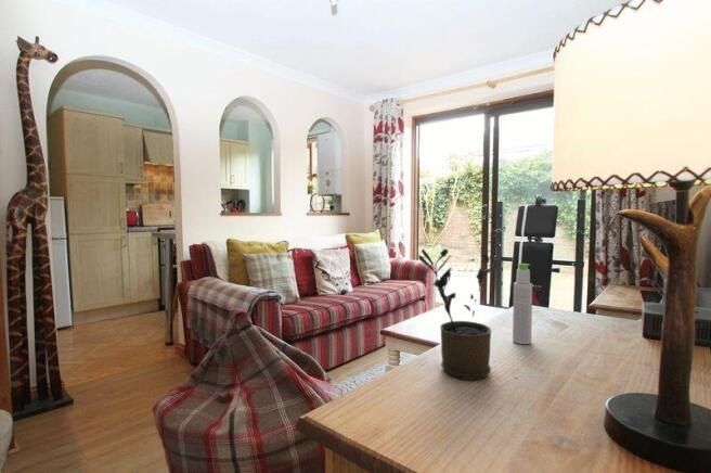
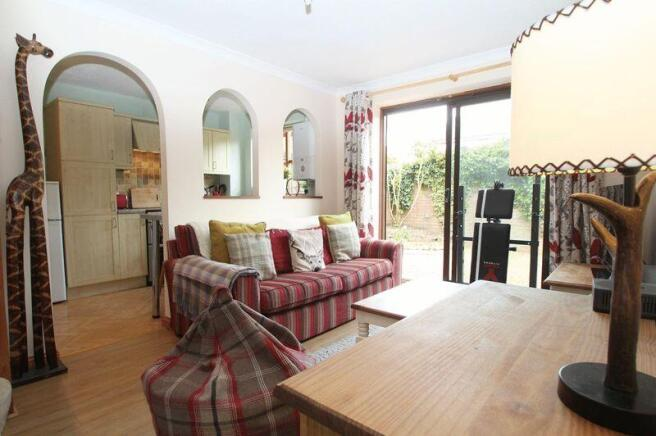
- potted plant (464, 305)
- bottle (522, 303)
